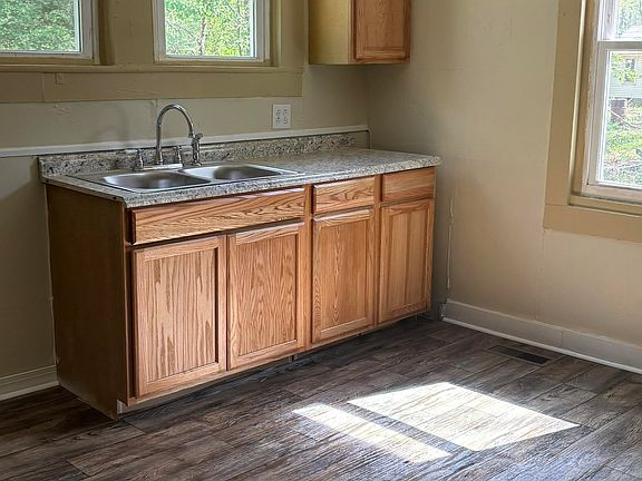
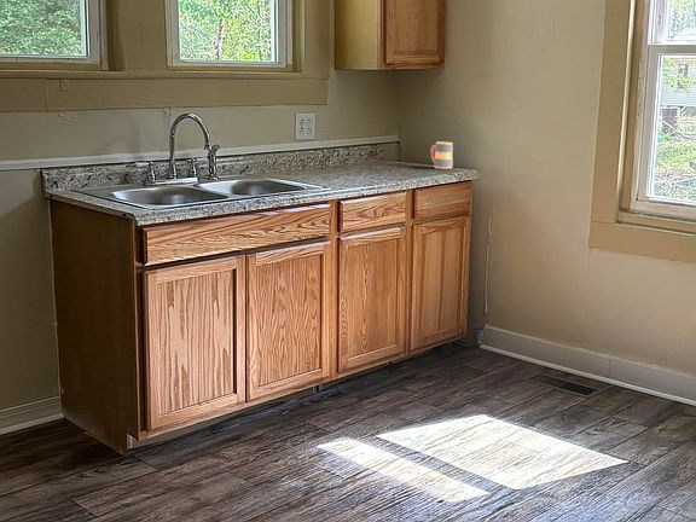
+ mug (440, 155)
